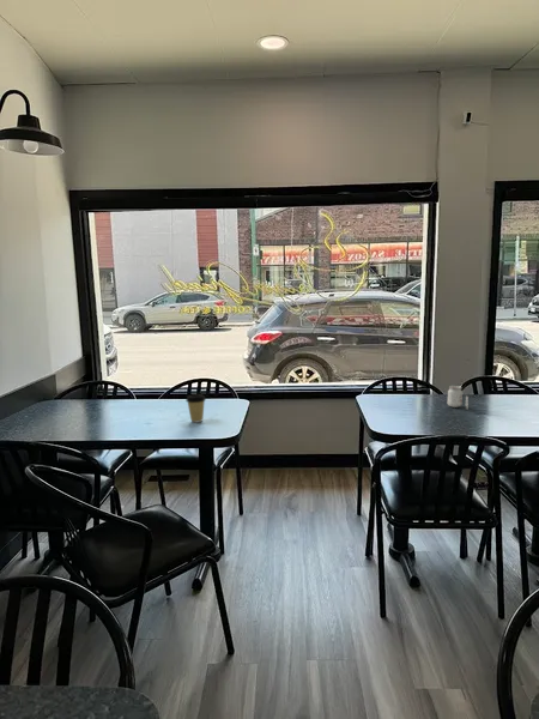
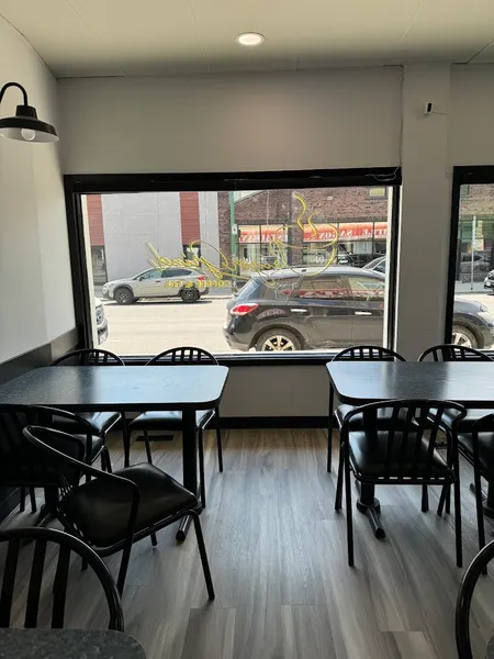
- coffee cup (195, 407)
- candle (459, 397)
